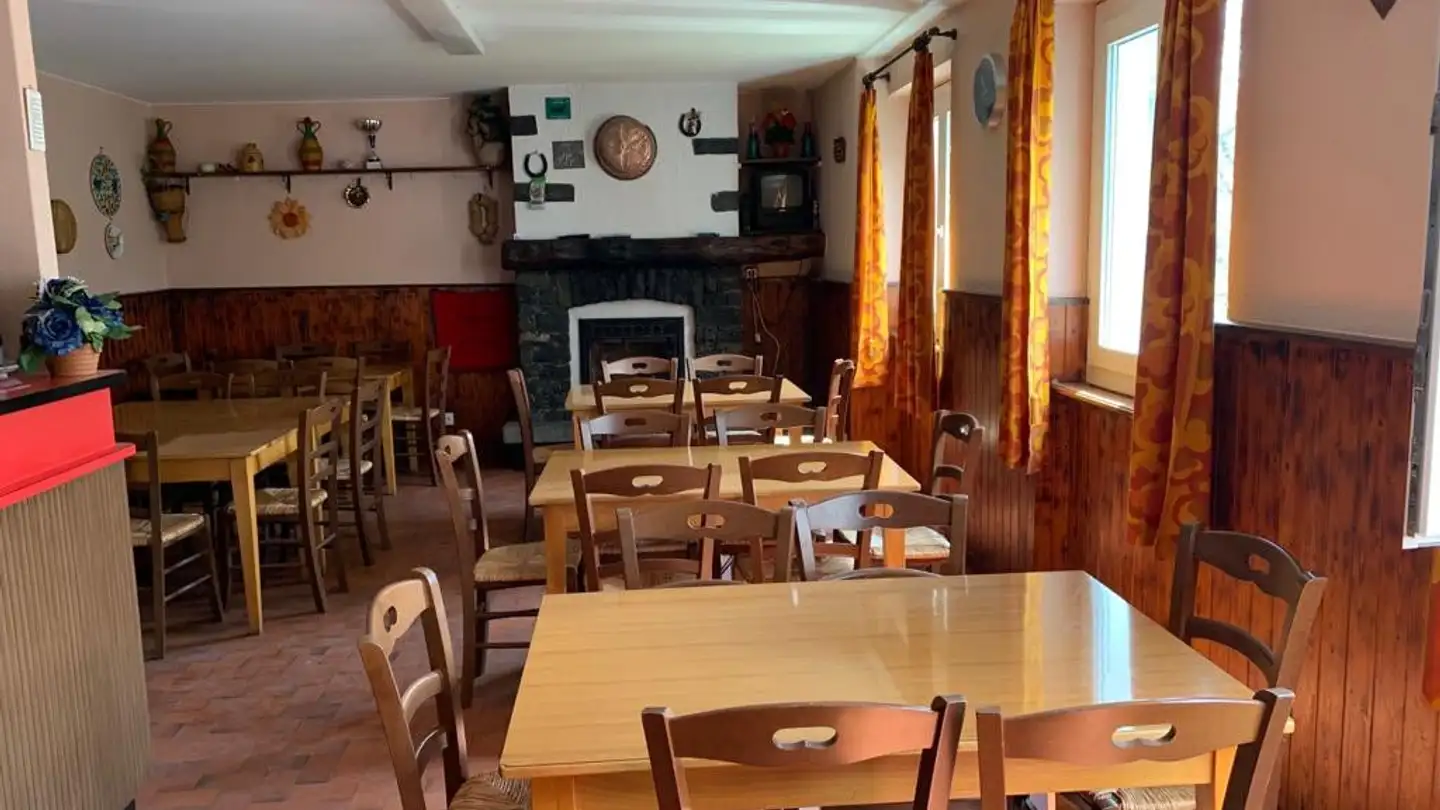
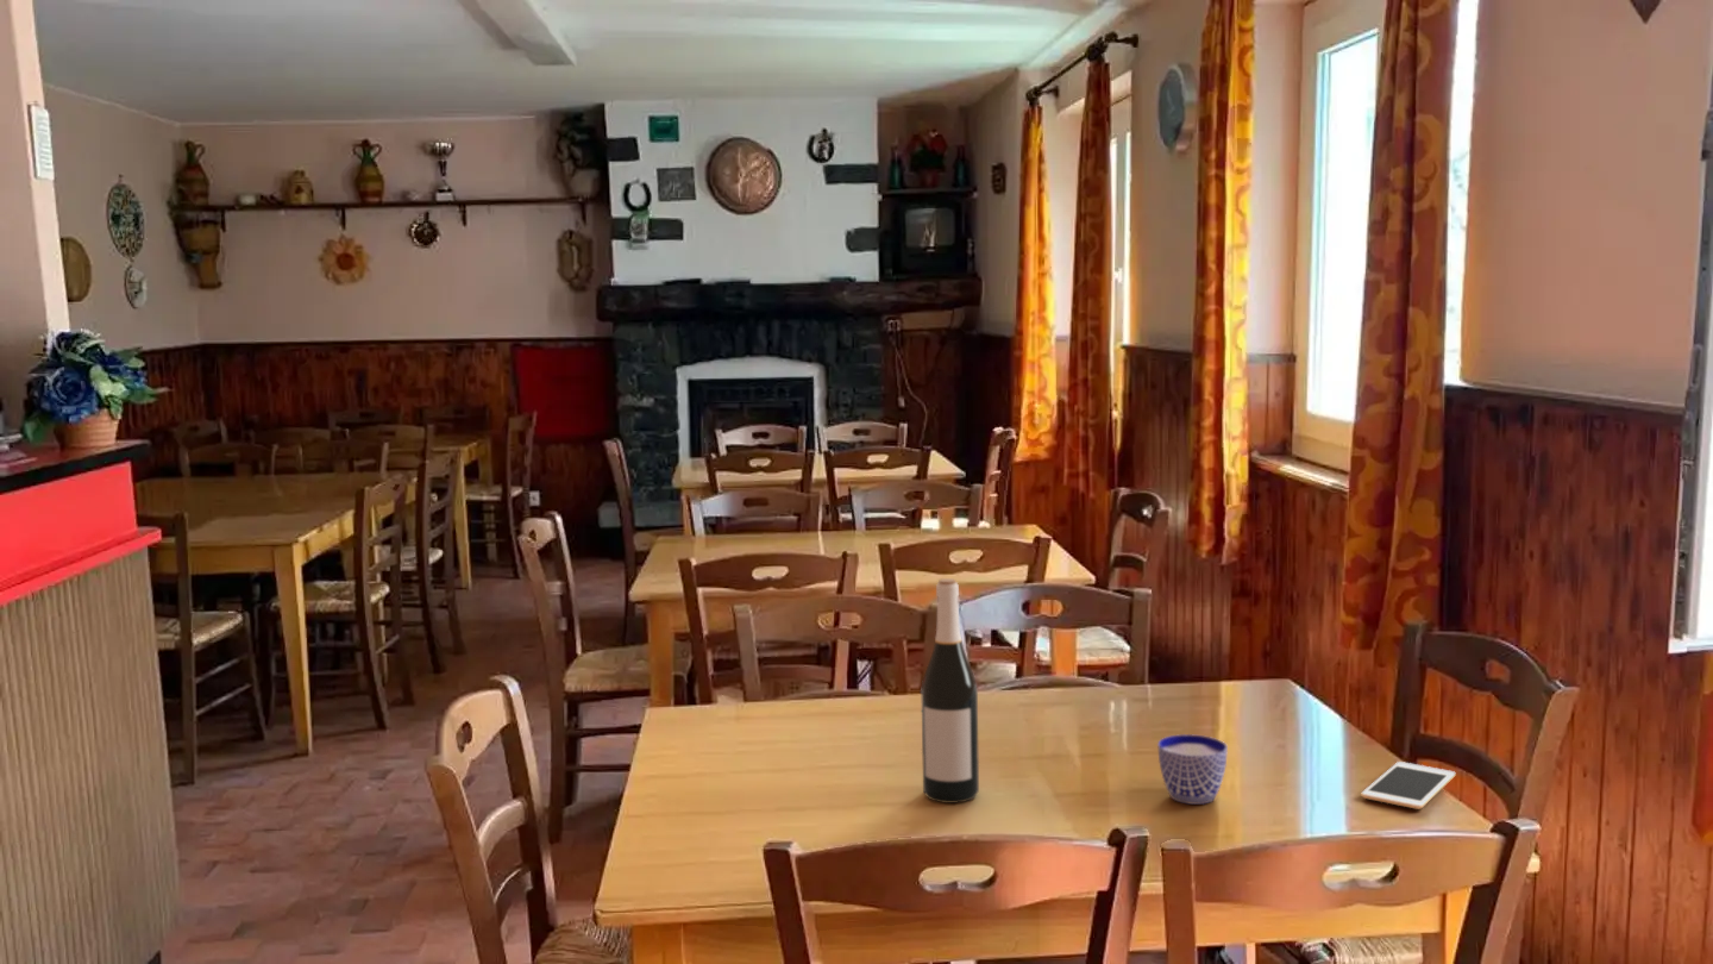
+ cup (1193, 766)
+ wine bottle (948, 688)
+ cell phone (1408, 784)
